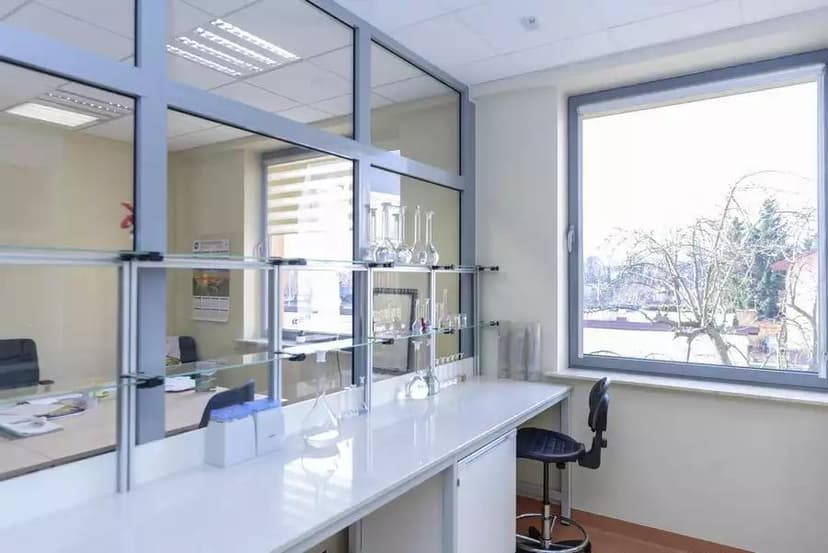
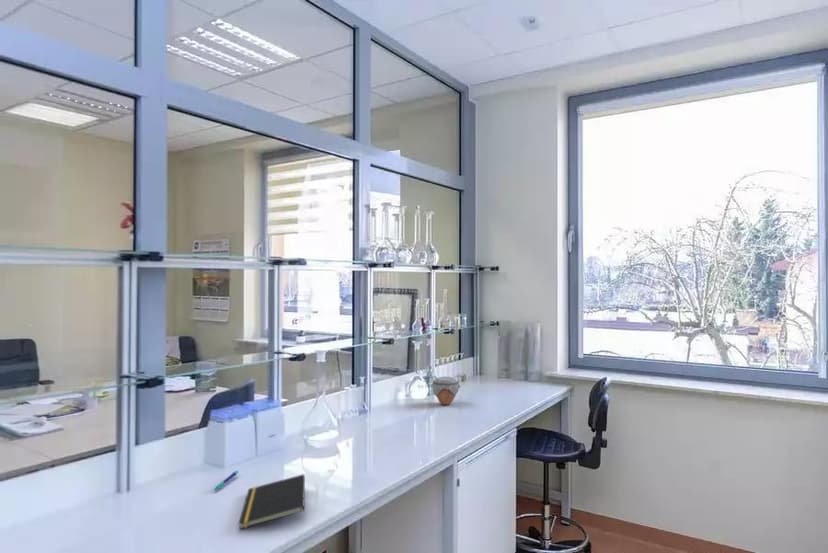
+ jar (445, 390)
+ notepad (274, 499)
+ pen (225, 480)
